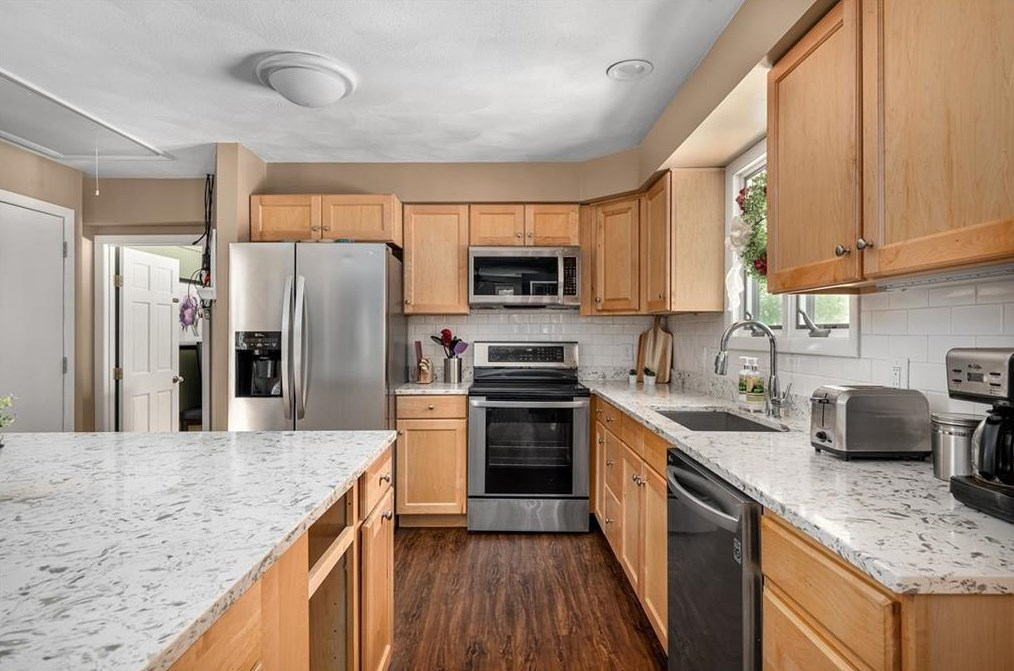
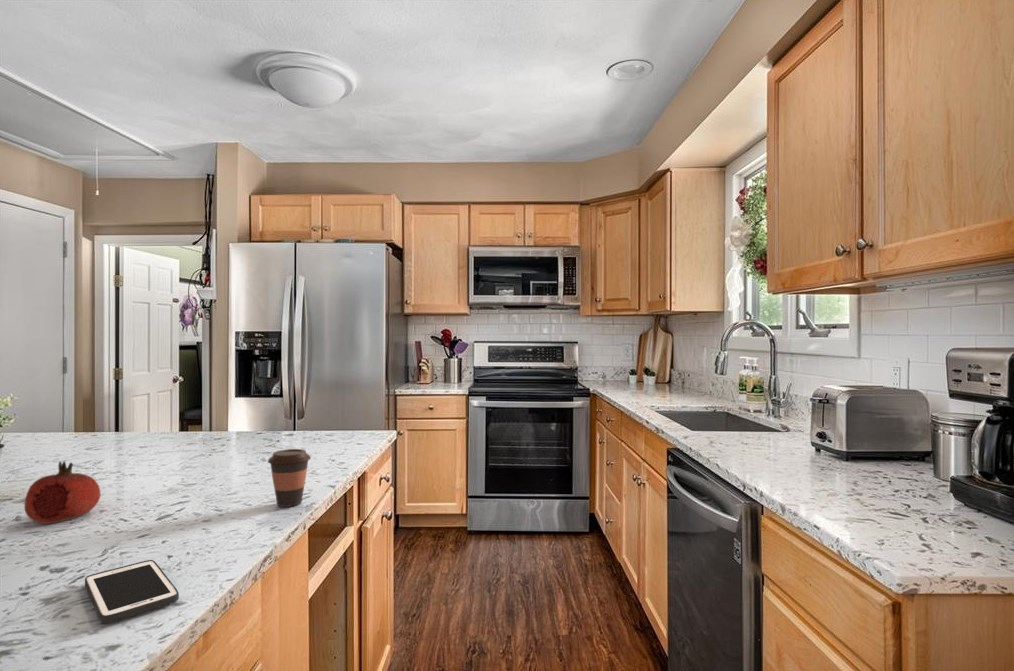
+ fruit (63, 488)
+ cell phone (130, 588)
+ coffee cup (289, 477)
